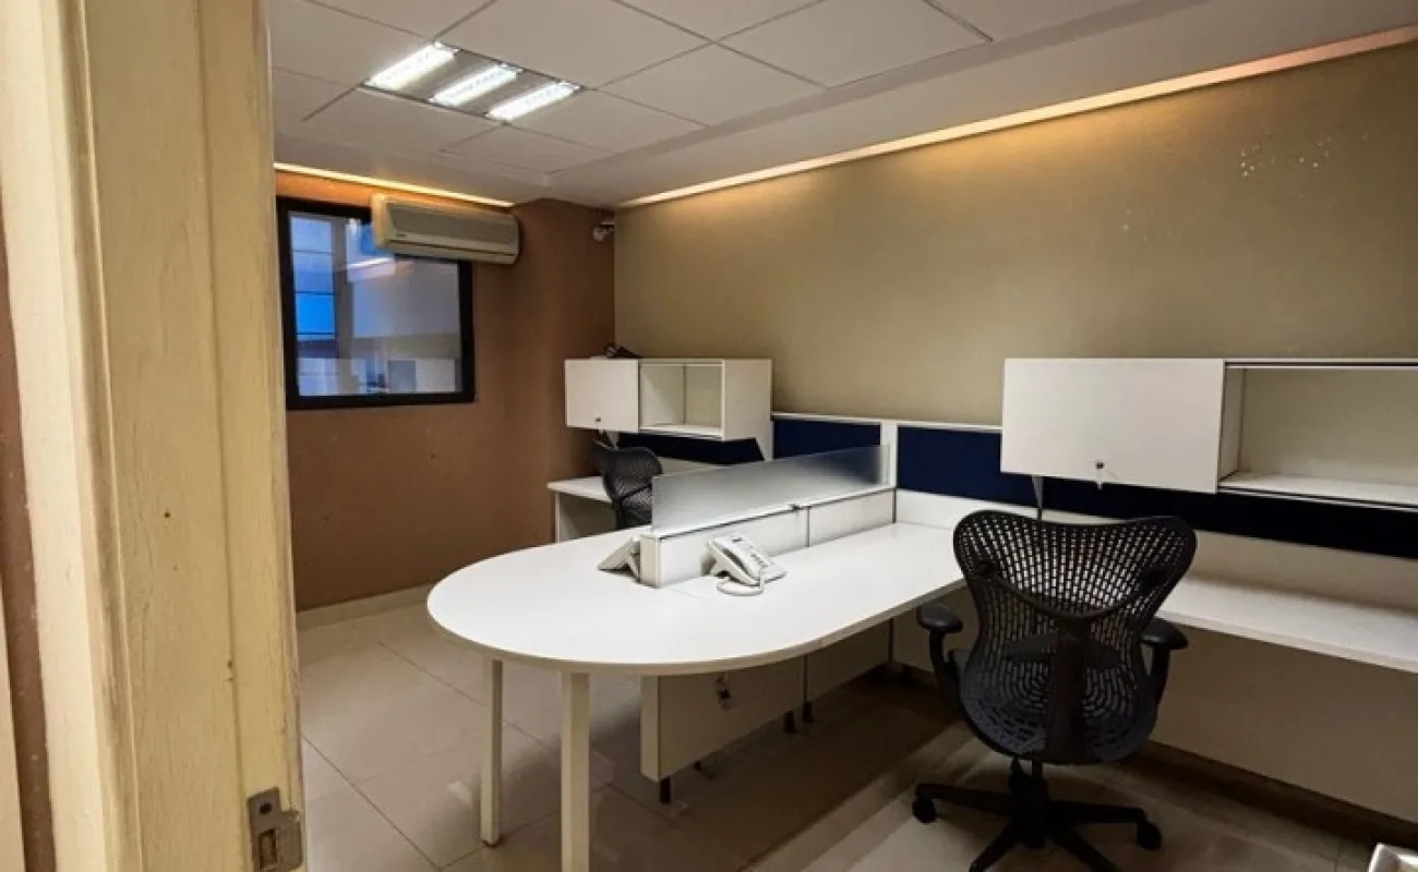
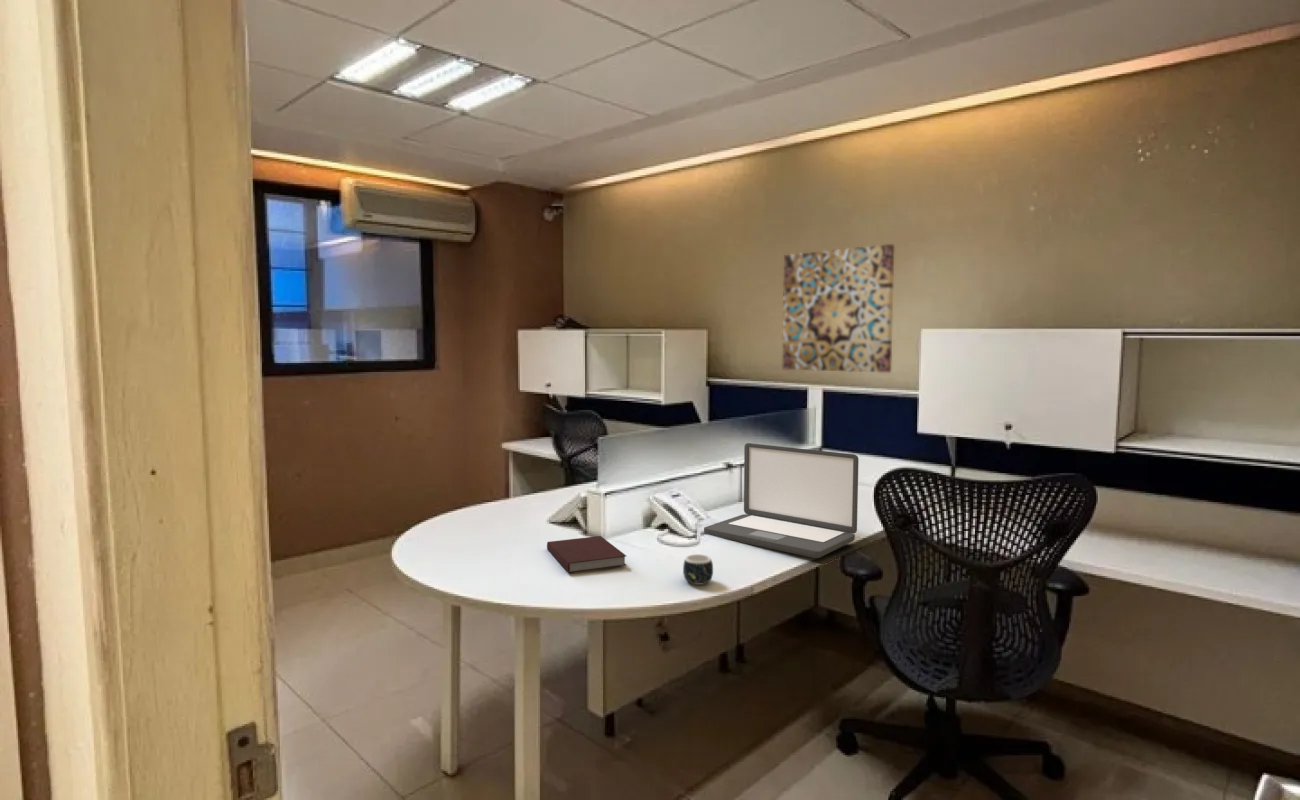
+ notebook (585, 553)
+ wall art (835, 310)
+ mug (695, 568)
+ laptop (779, 495)
